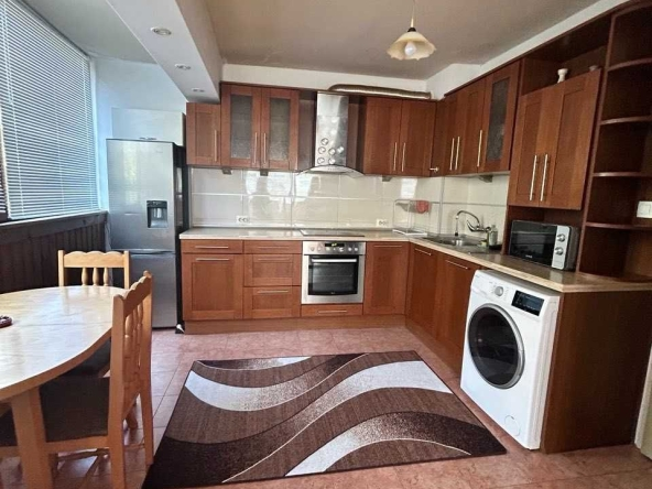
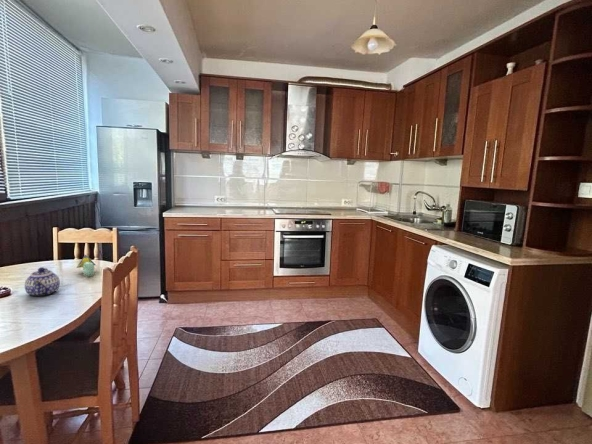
+ bust sculpture (87, 264)
+ teapot (42, 279)
